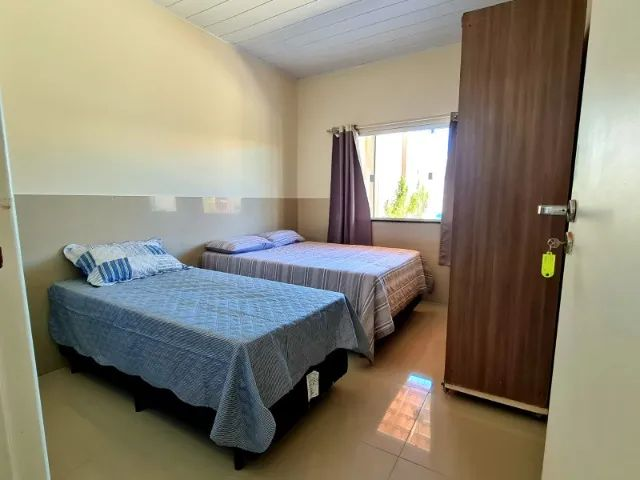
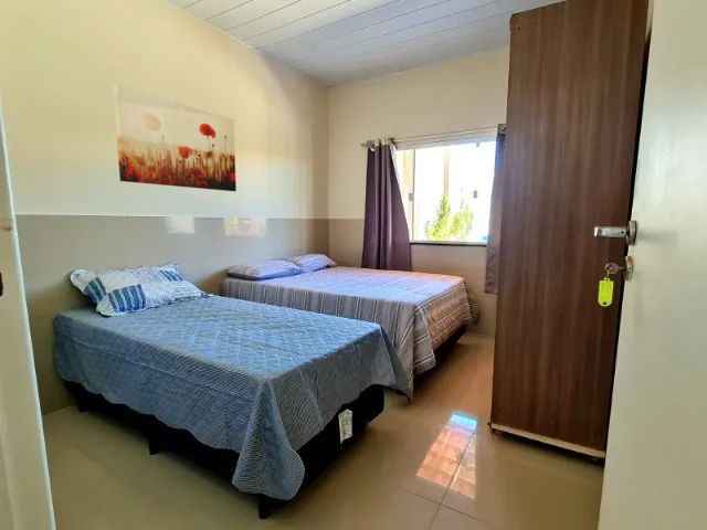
+ wall art (183, 146)
